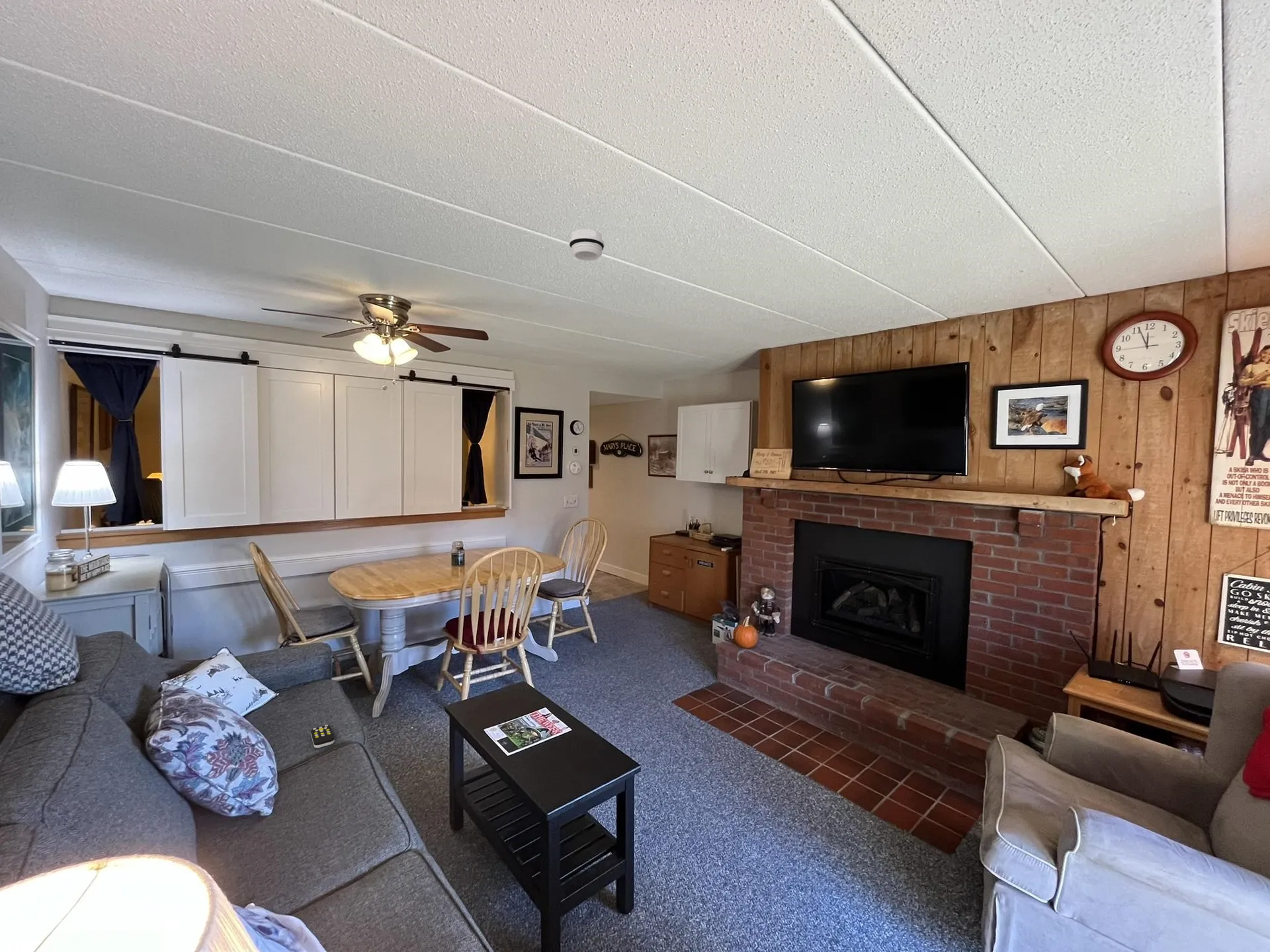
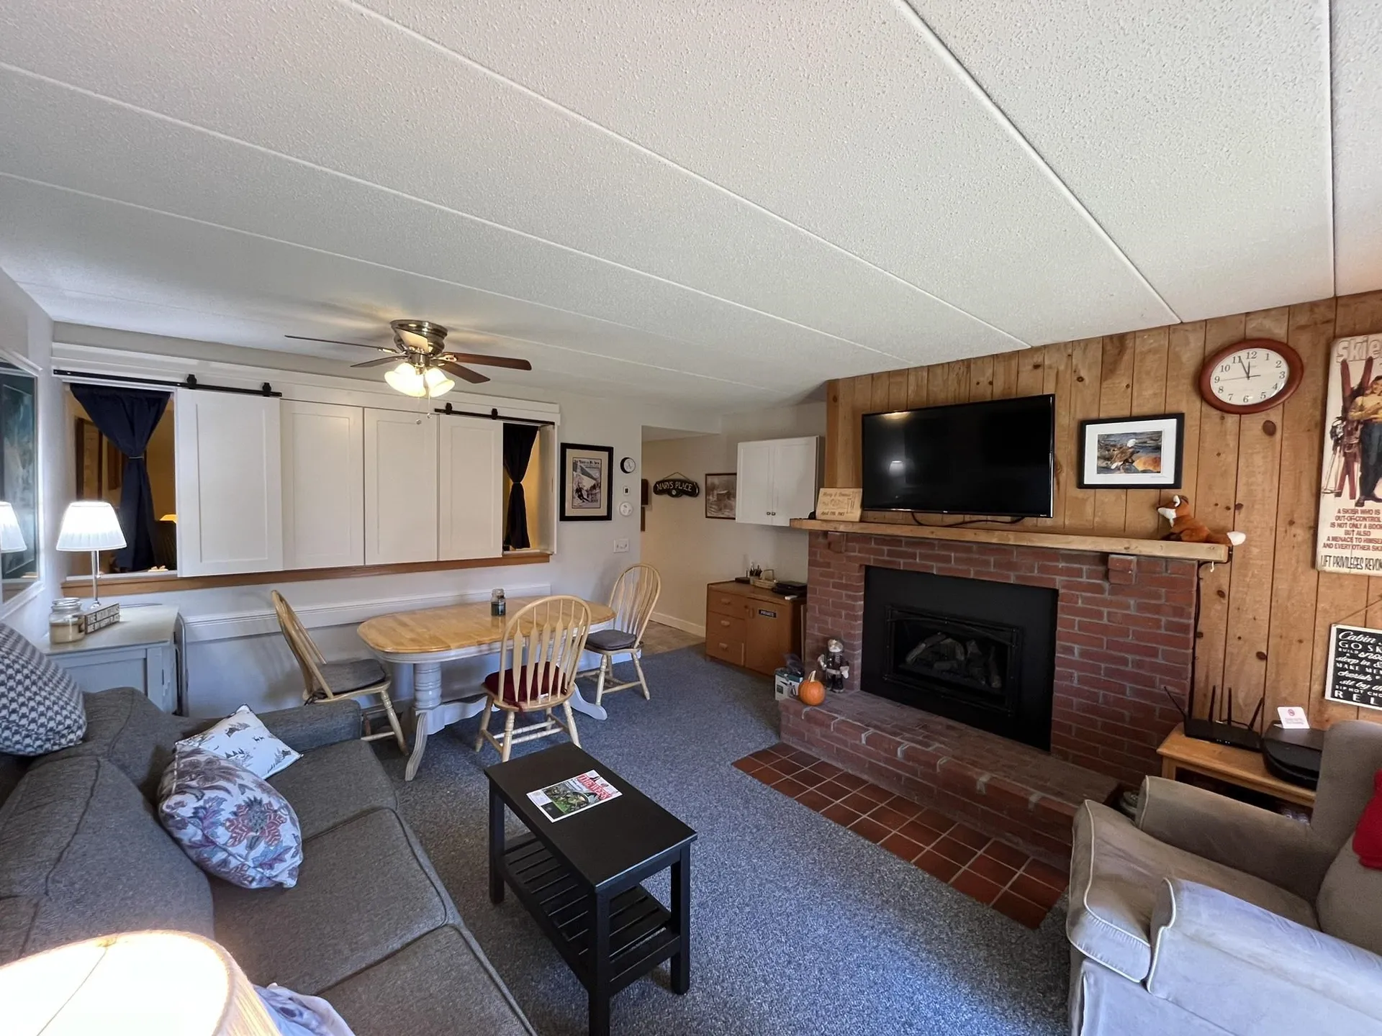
- remote control (322, 736)
- smoke detector (587, 245)
